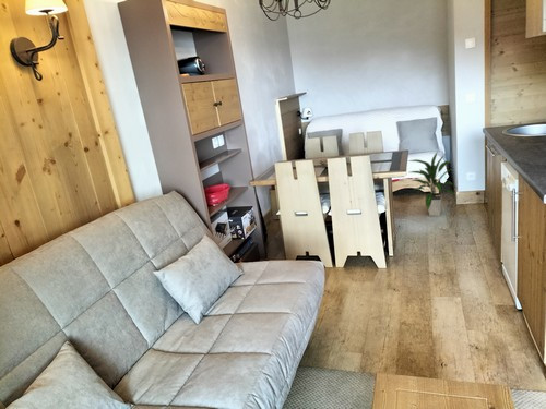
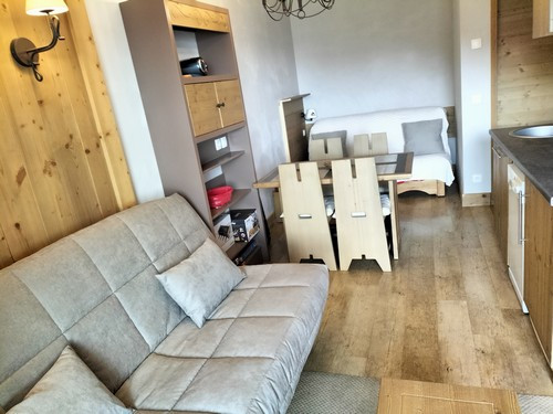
- indoor plant (432, 183)
